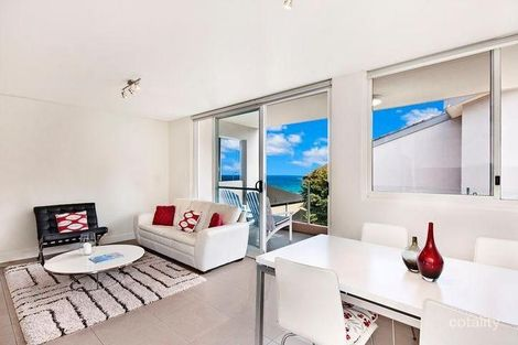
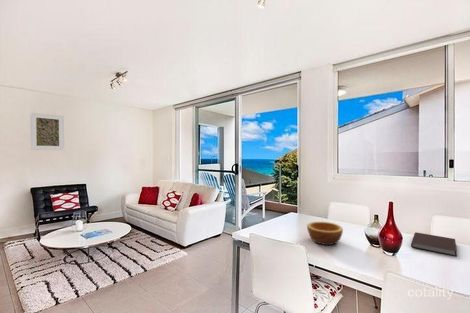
+ notebook (433, 242)
+ bowl (324, 233)
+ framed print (47, 132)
